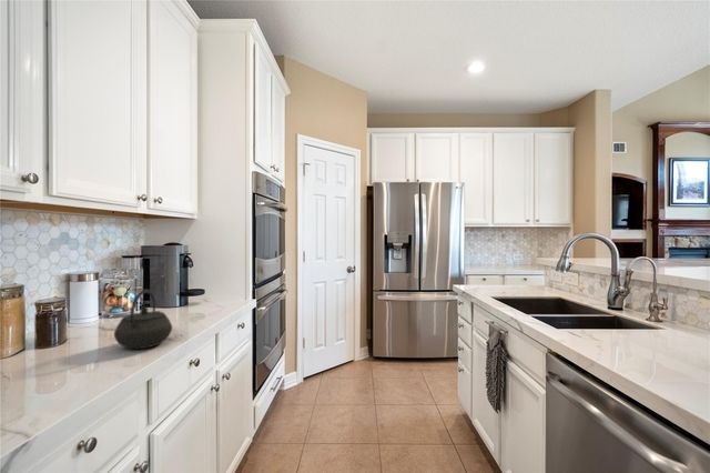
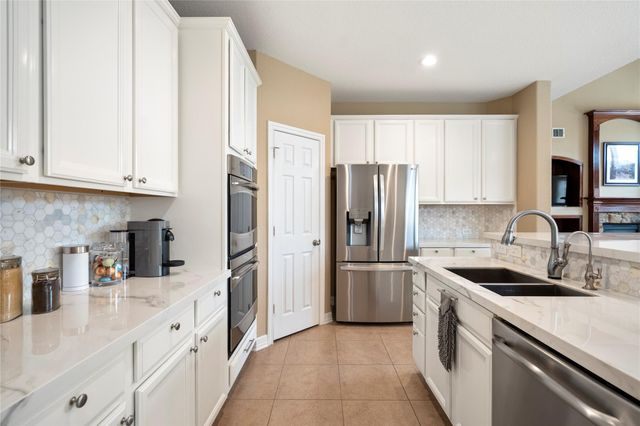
- kettle (145, 315)
